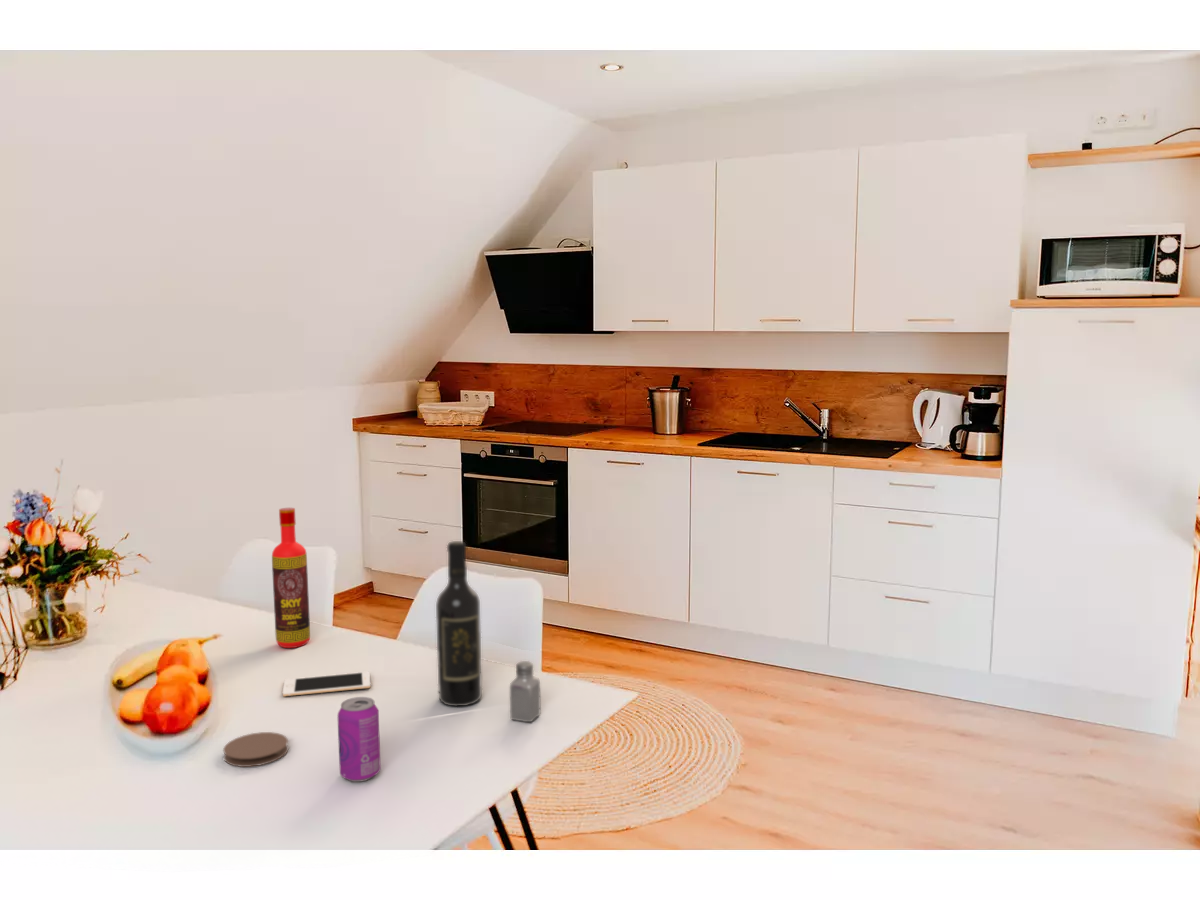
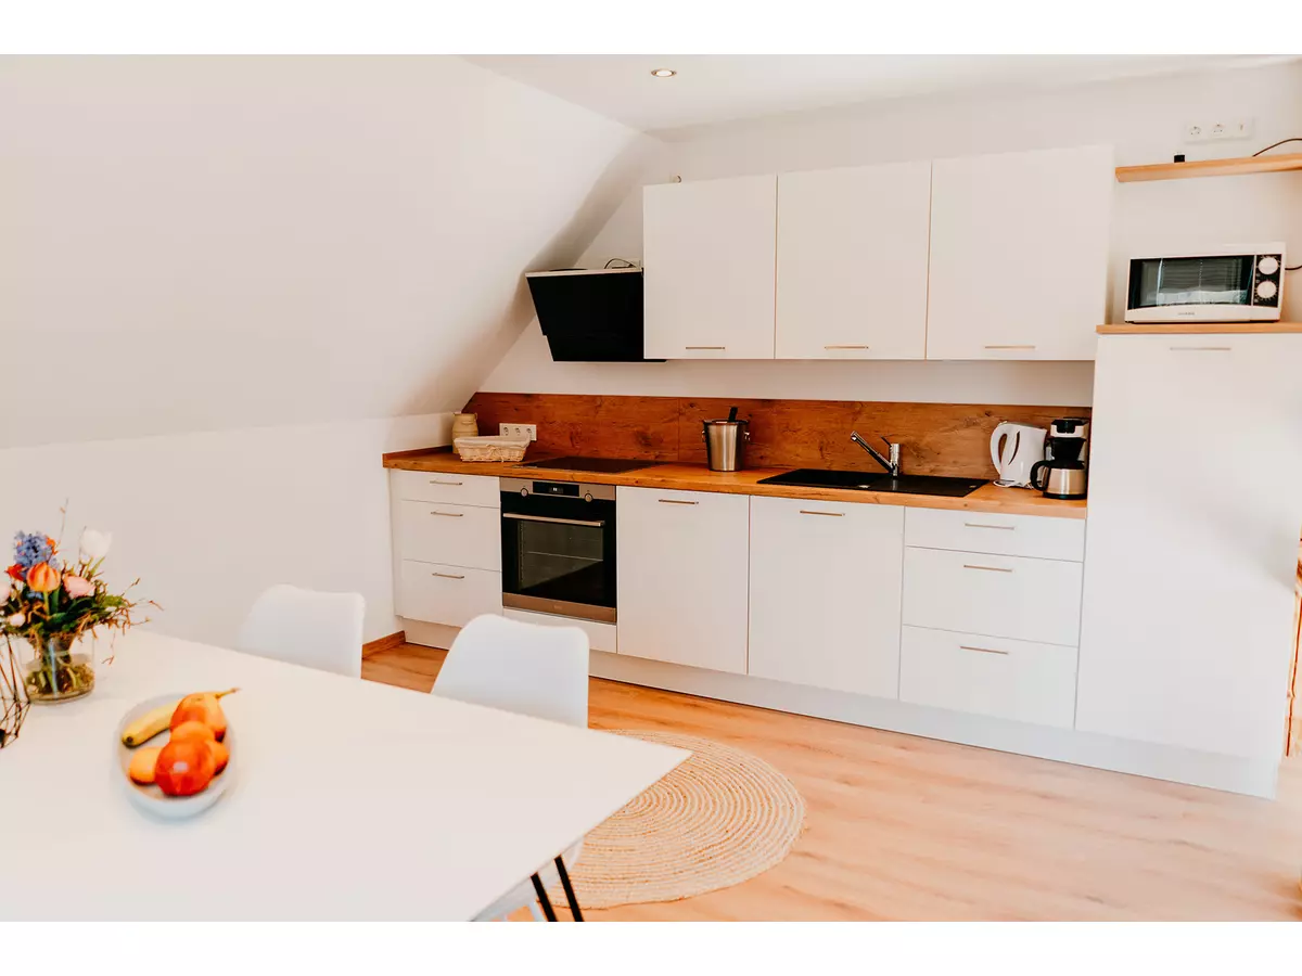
- beverage can (359, 738)
- saltshaker (525, 690)
- bottle (290, 577)
- cell phone (327, 683)
- coaster (256, 748)
- wine bottle (458, 622)
